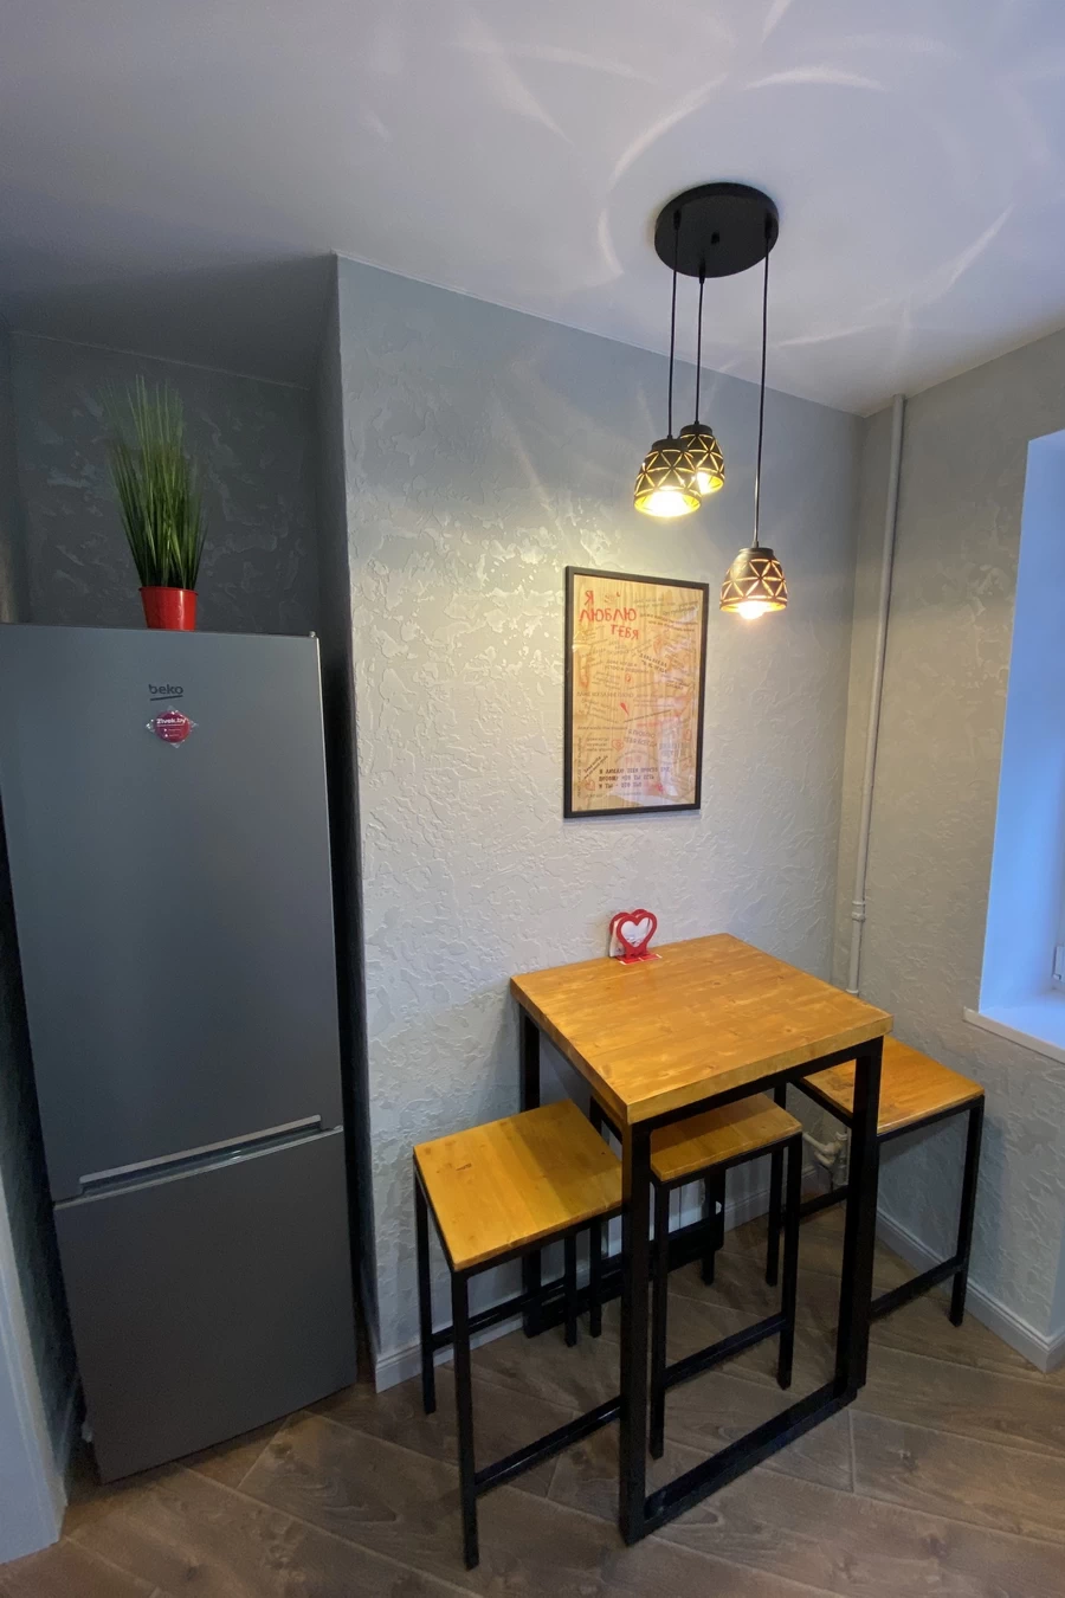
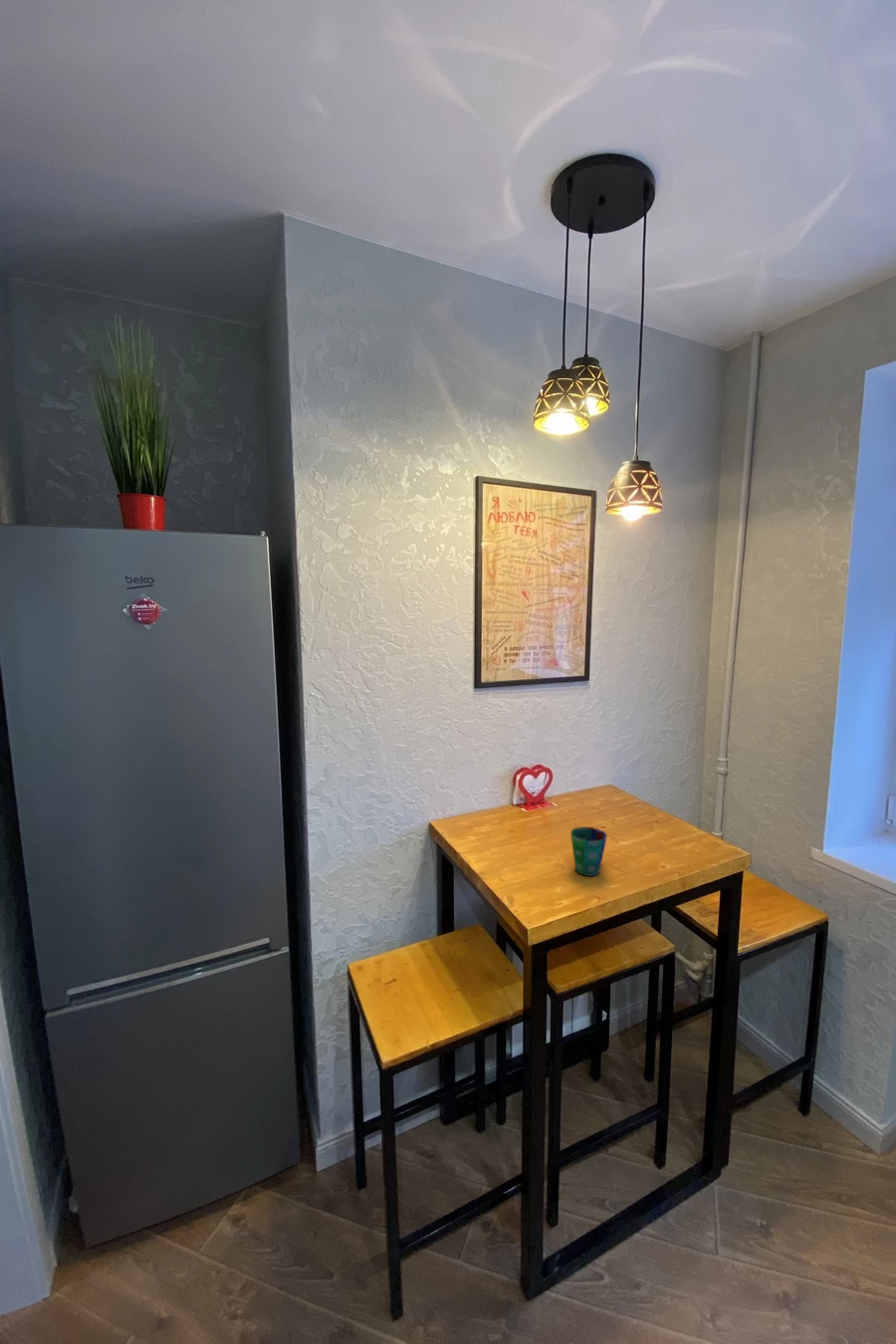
+ cup (590, 850)
